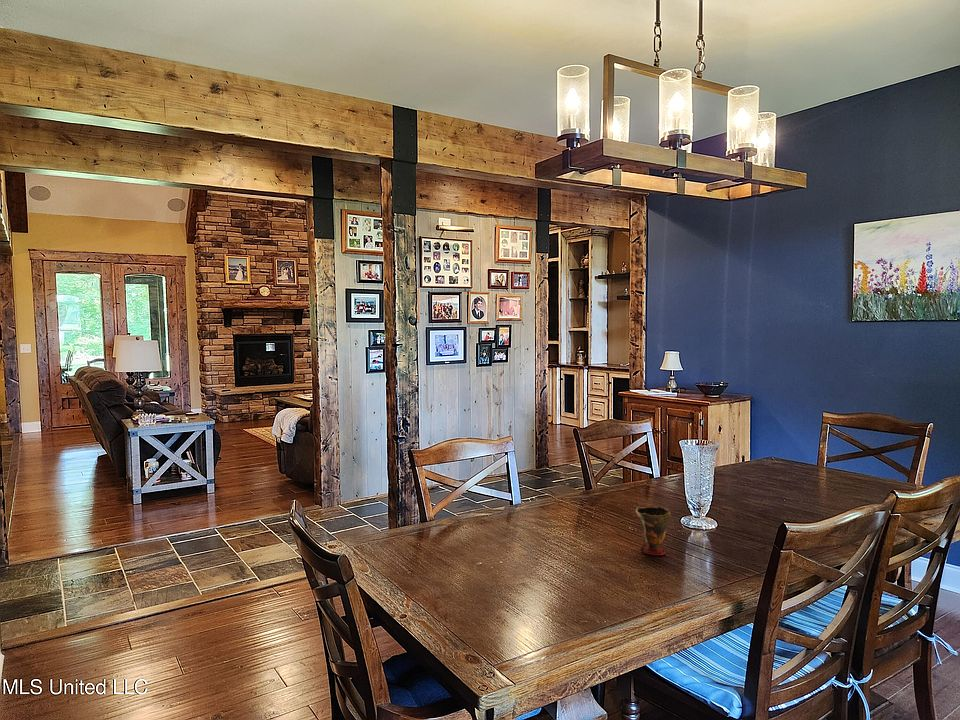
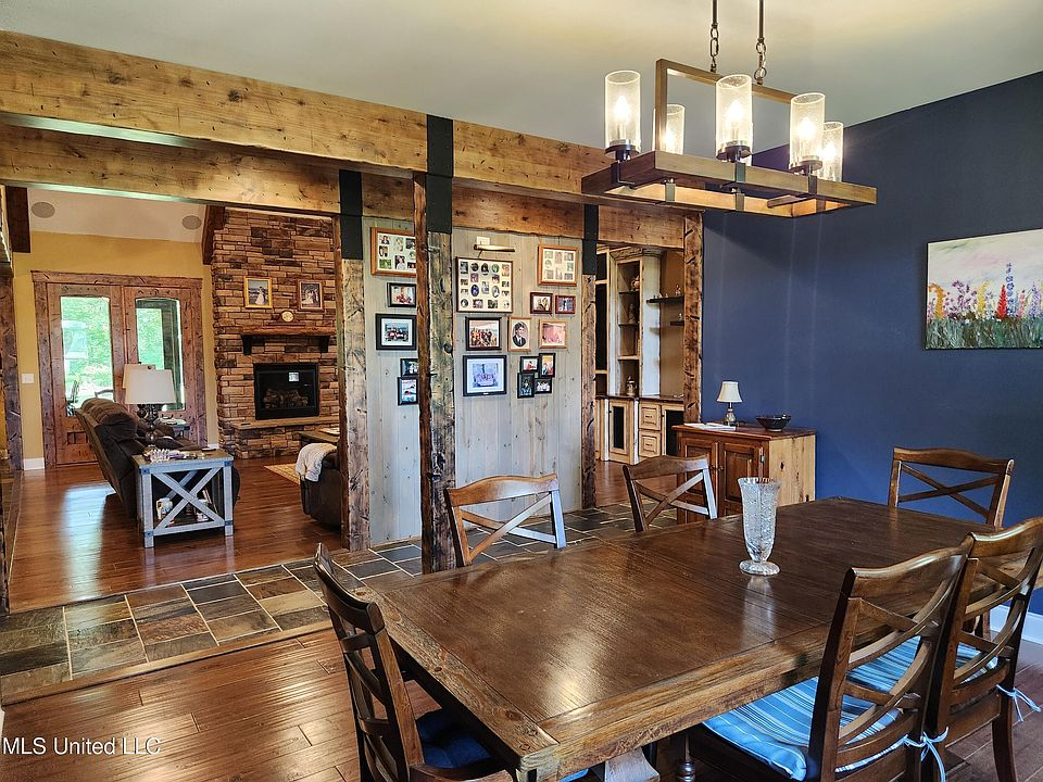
- cup (652, 530)
